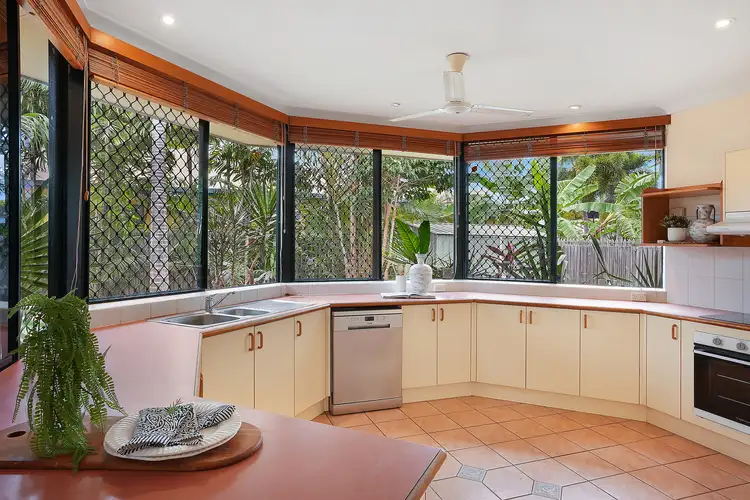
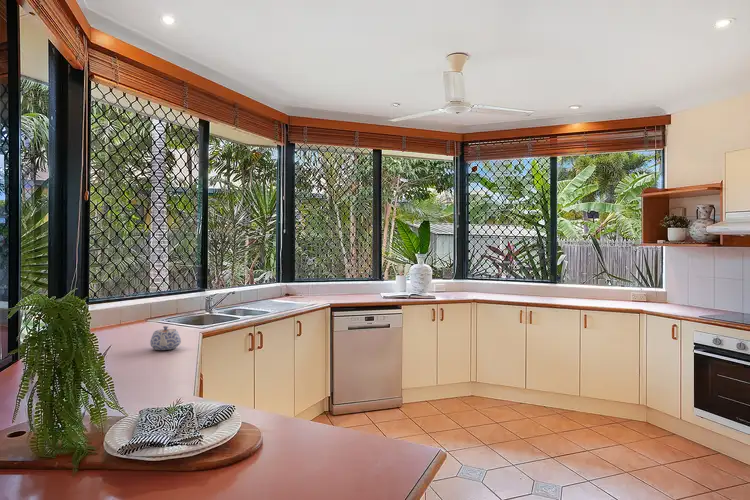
+ teapot (165, 337)
